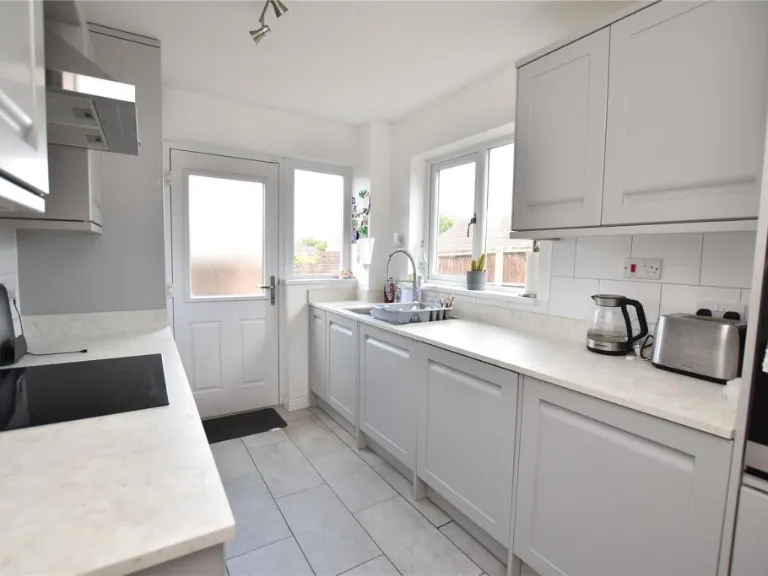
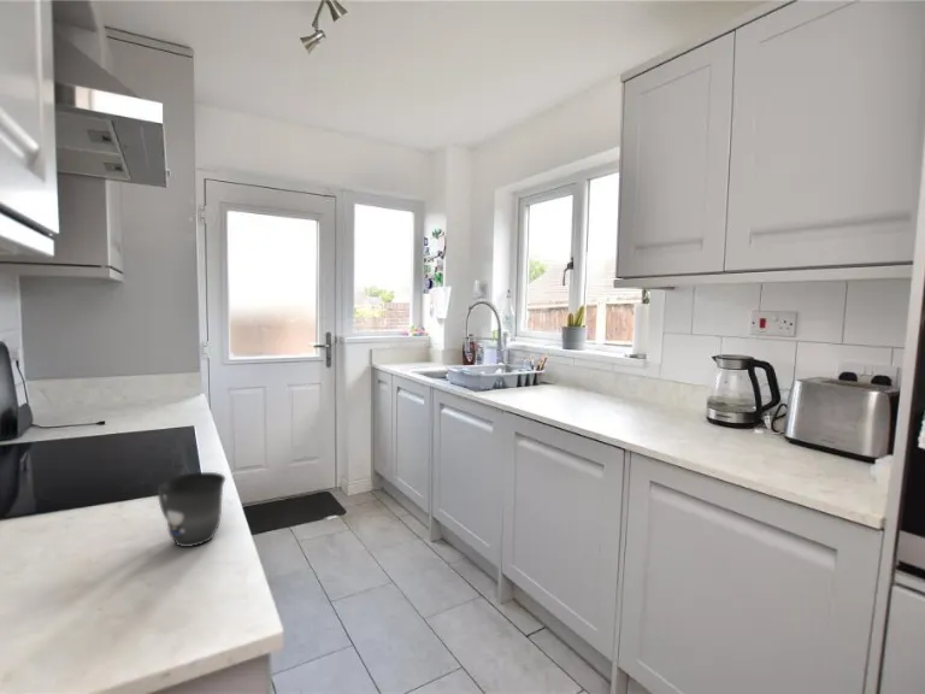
+ mug (187, 507)
